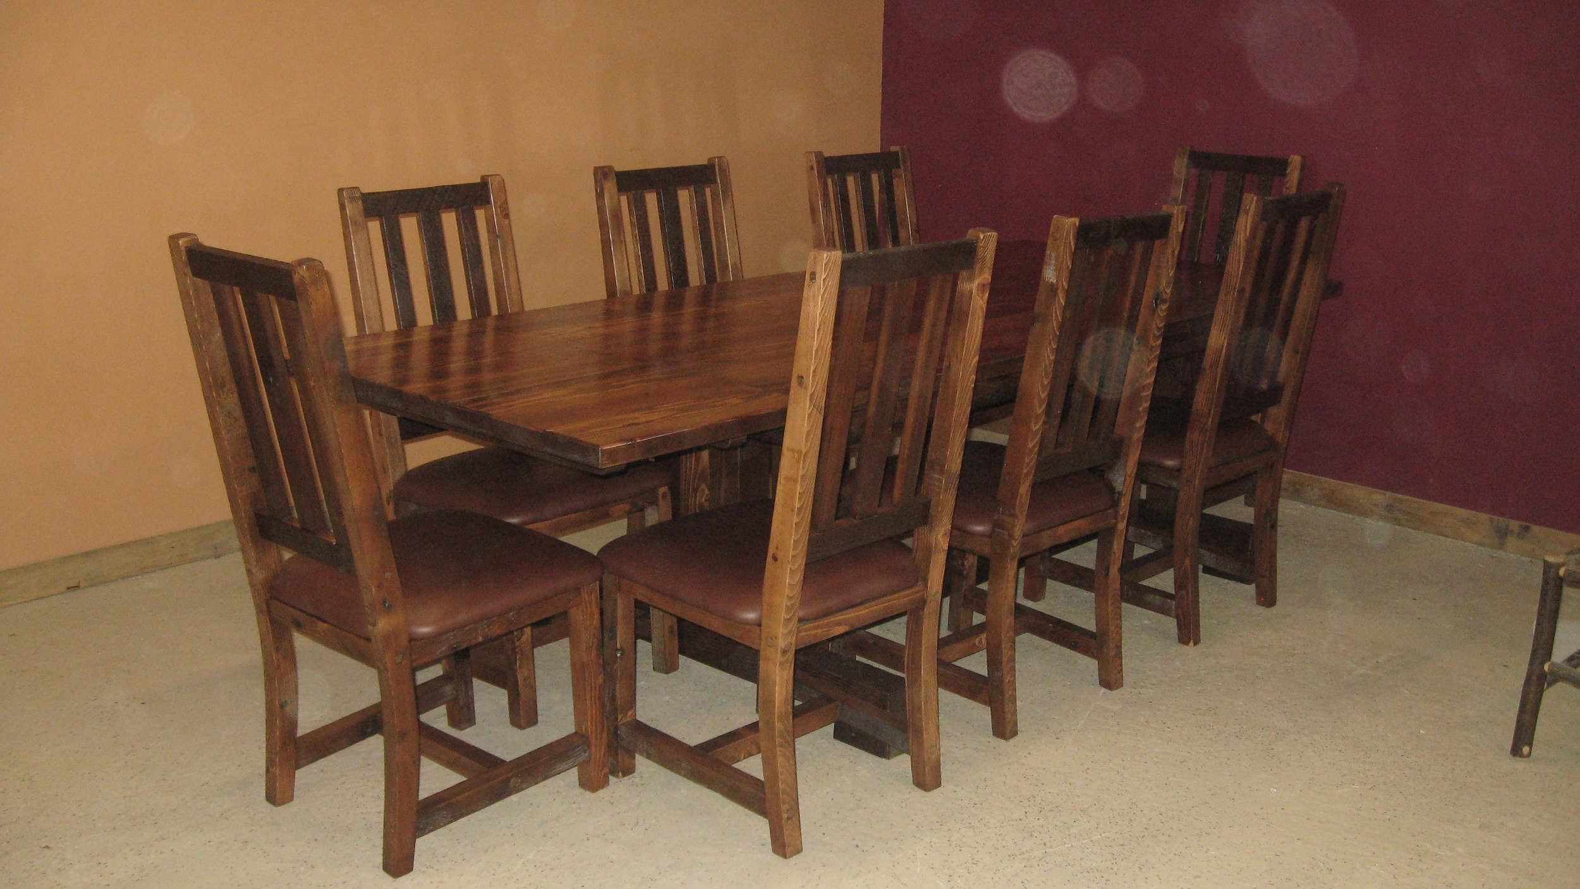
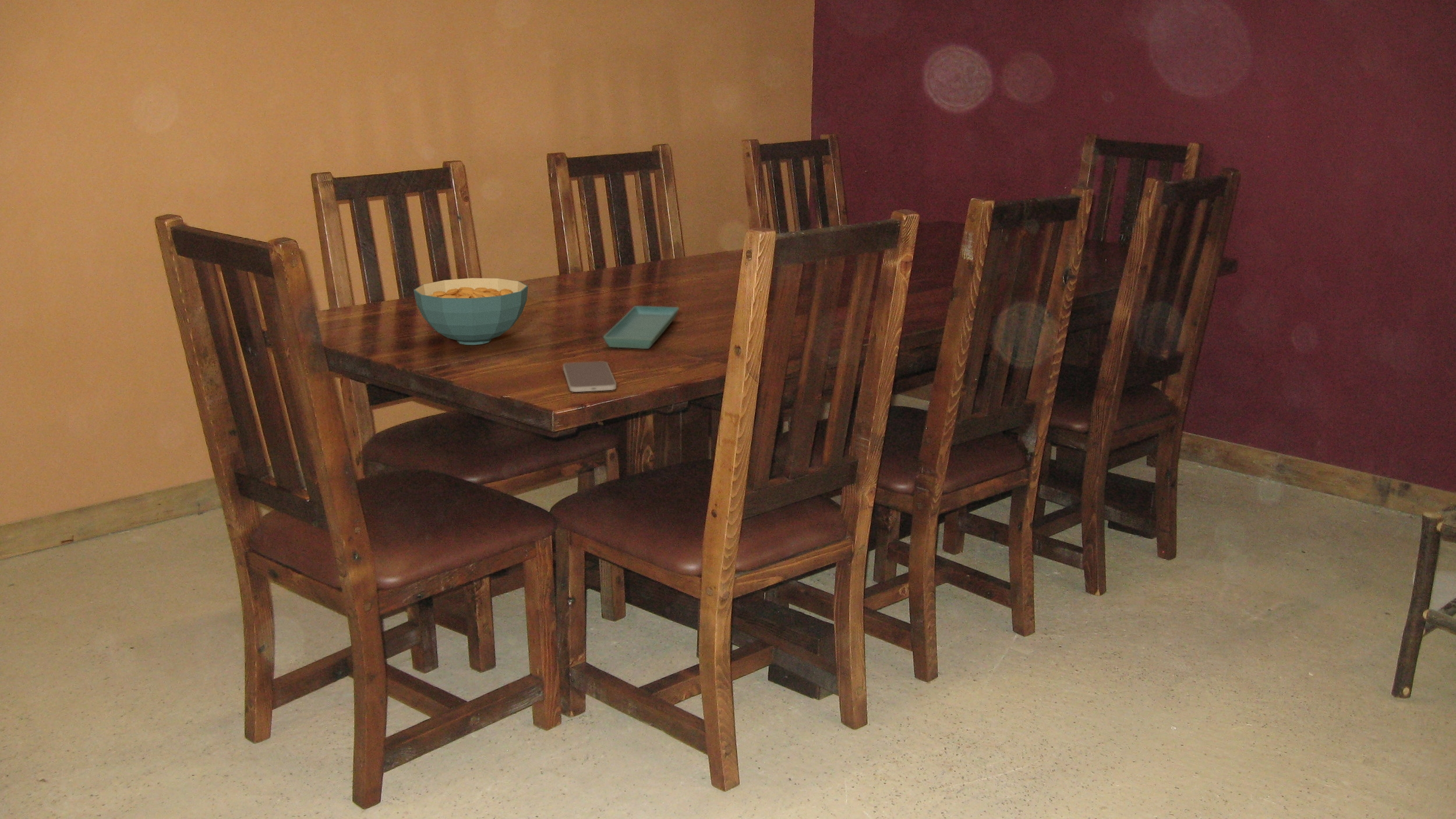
+ smartphone (589, 376)
+ cereal bowl (472, 315)
+ saucer (643, 327)
